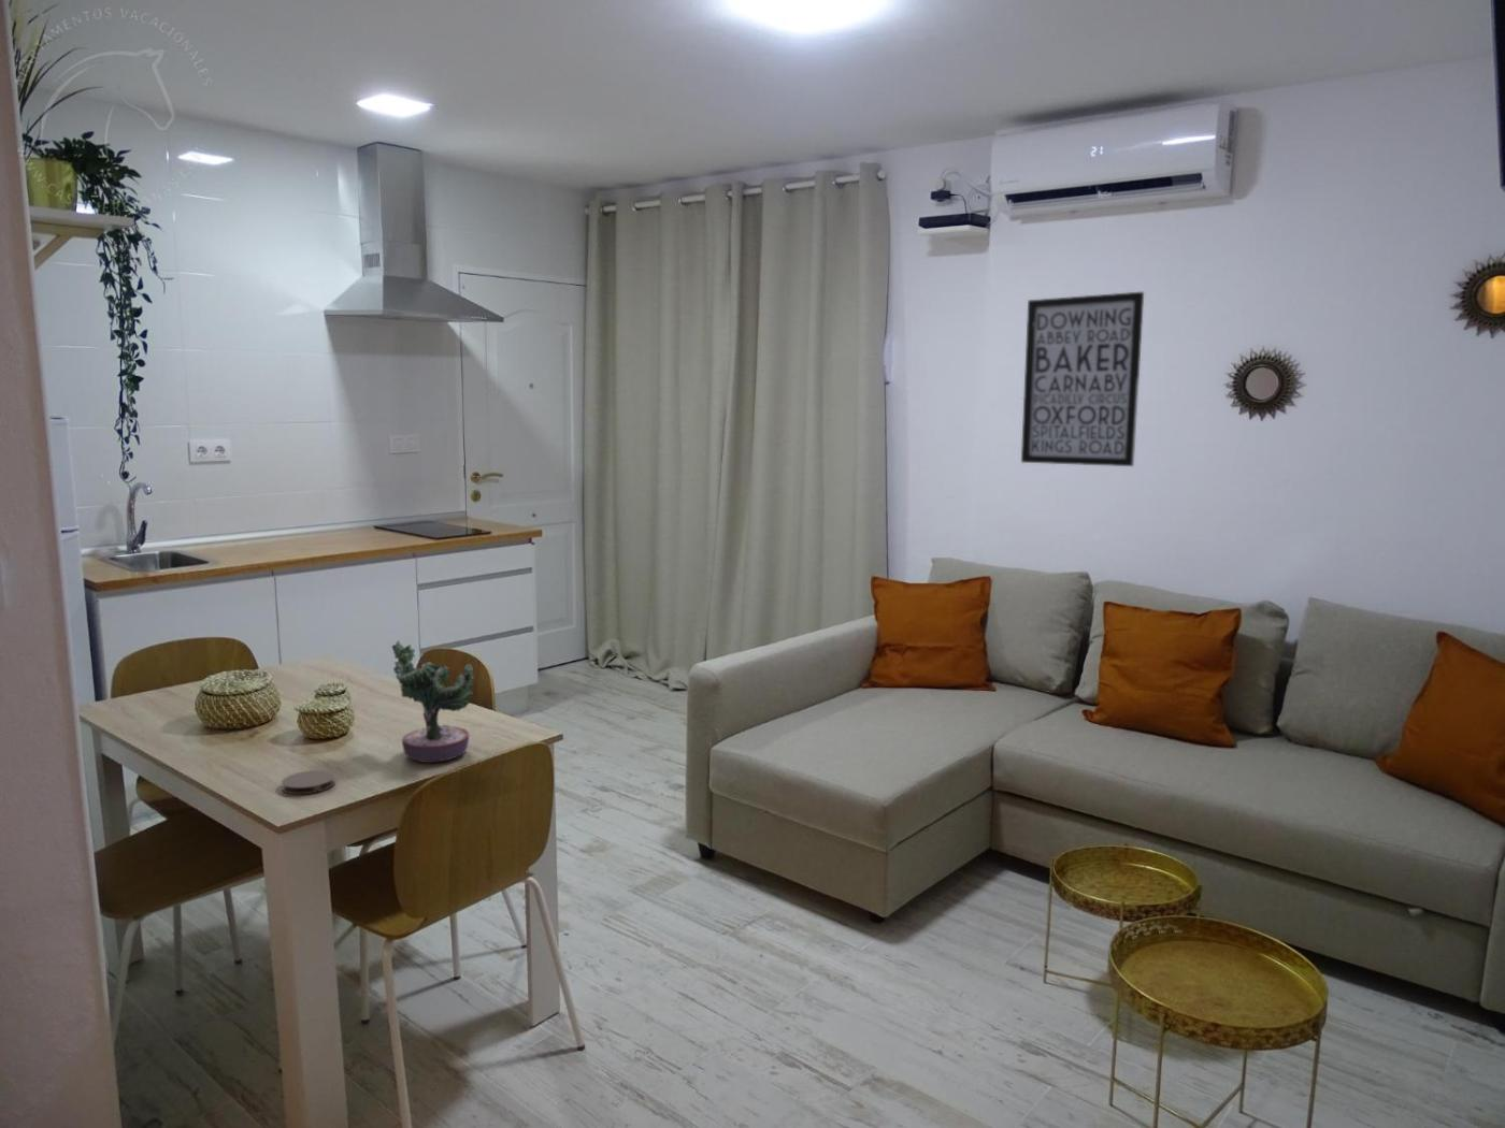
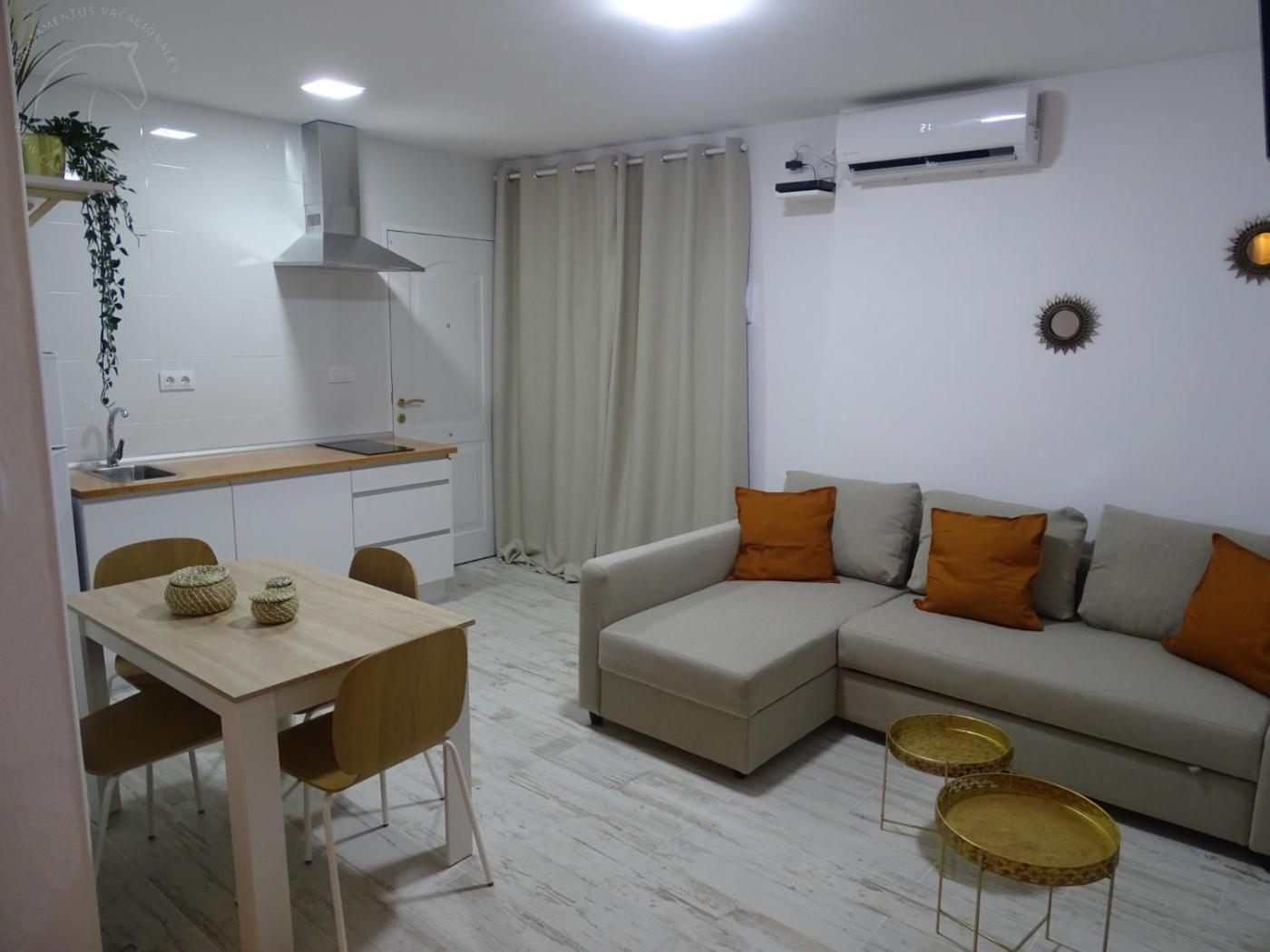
- potted plant (434, 697)
- wall art (1080, 380)
- coaster (308, 781)
